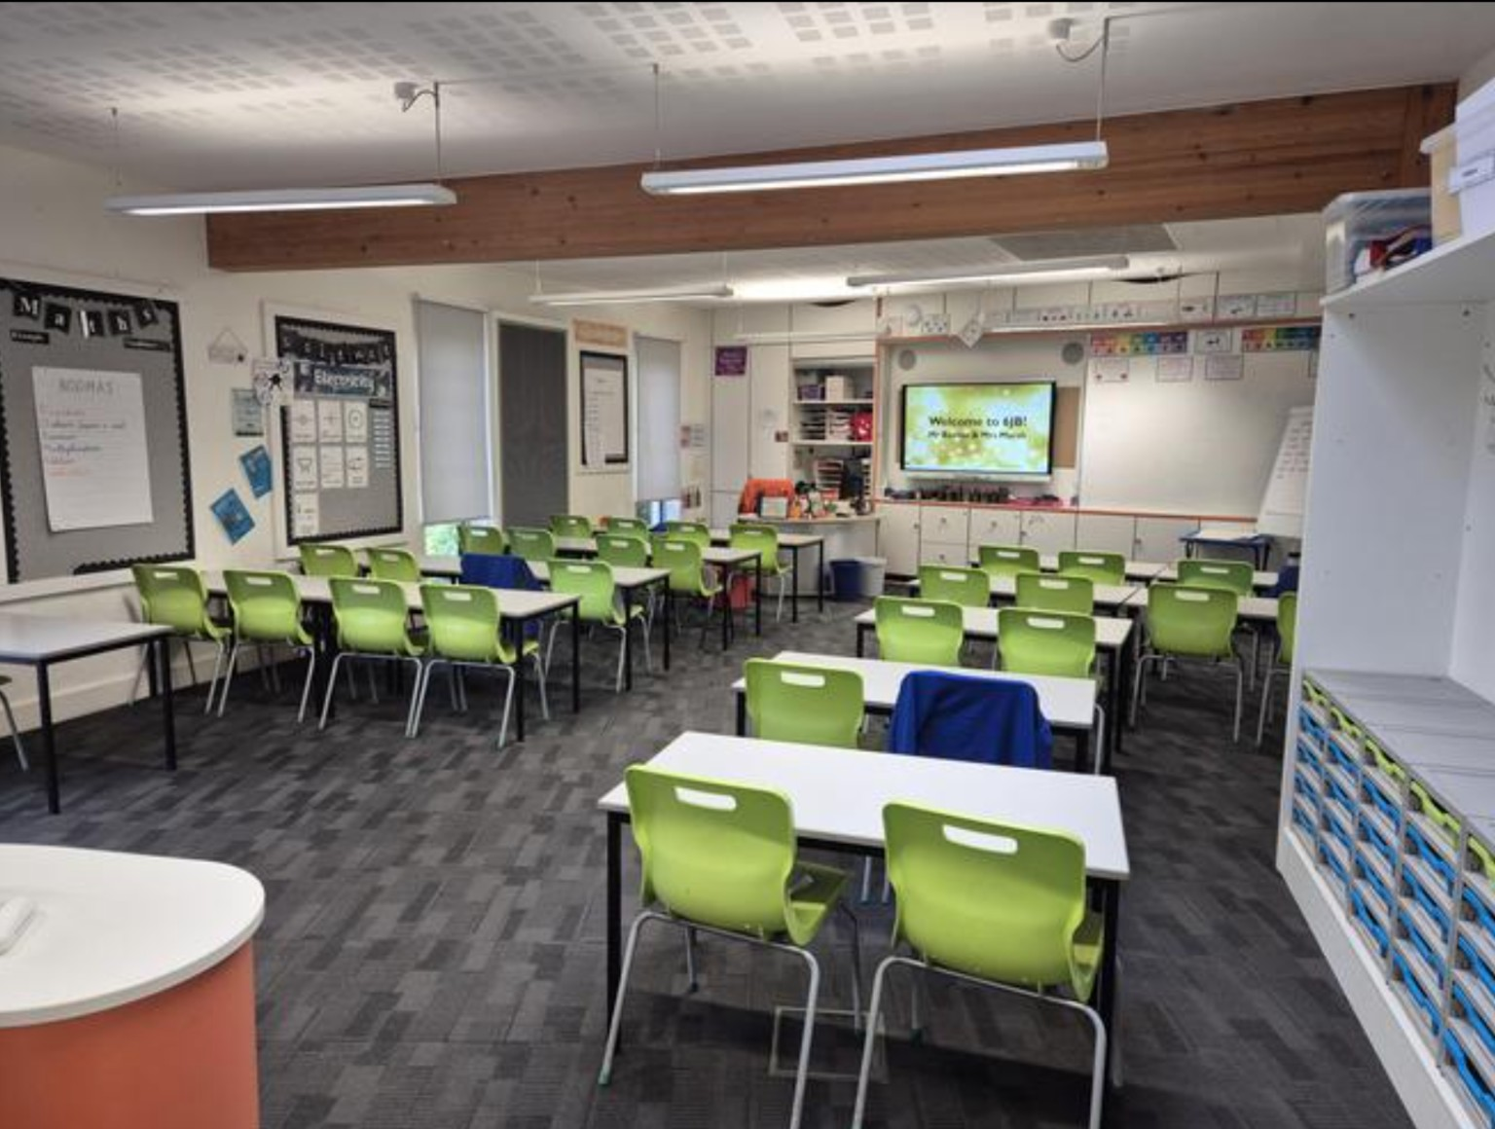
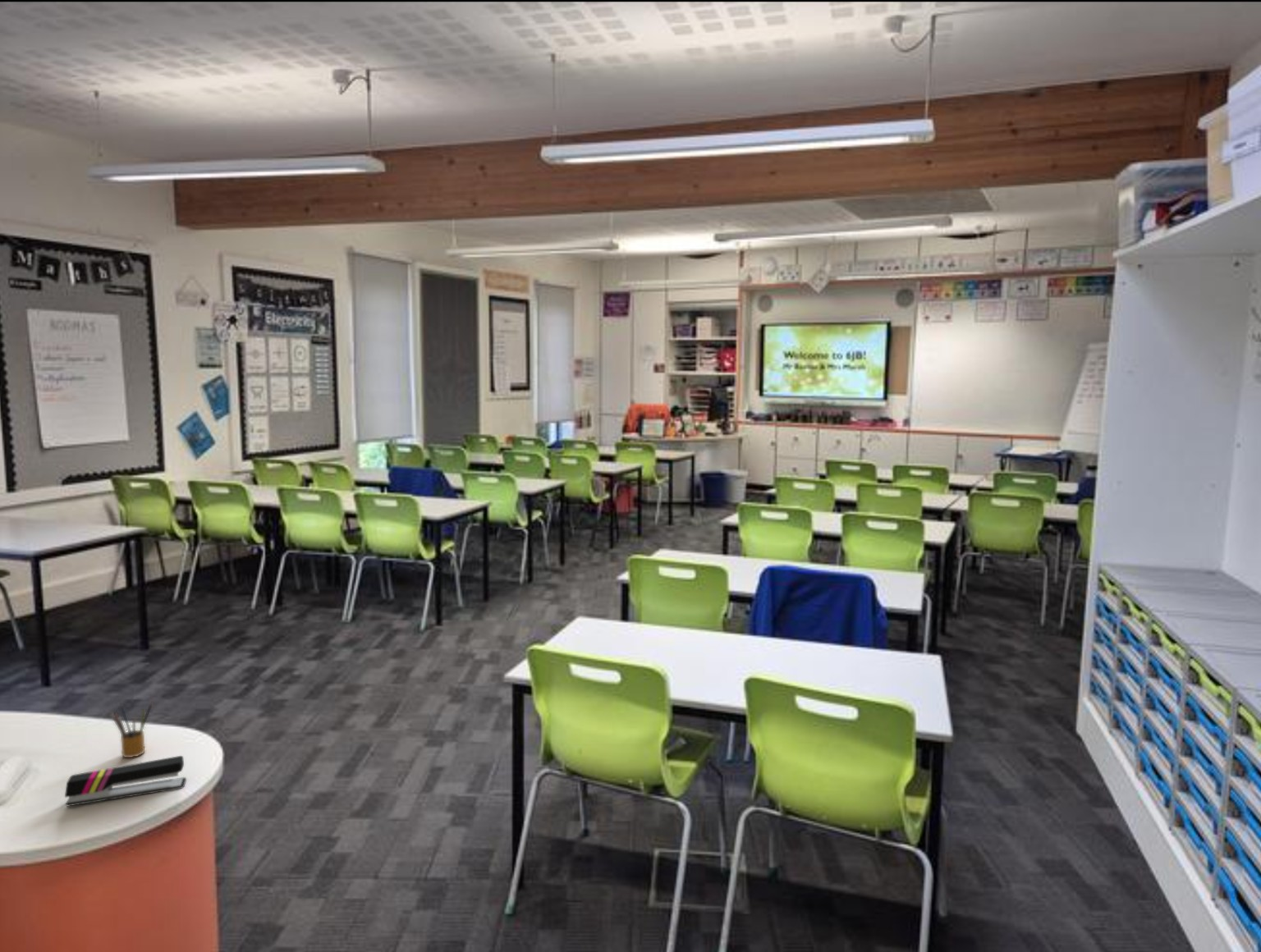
+ stapler (126, 780)
+ pencil box (133, 729)
